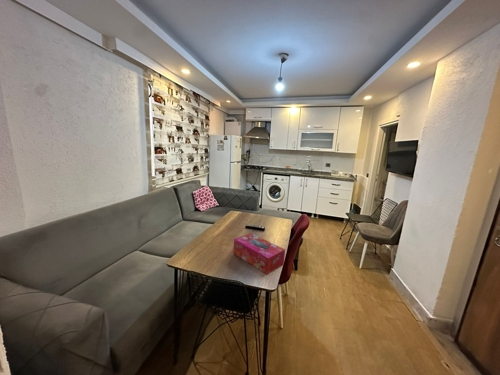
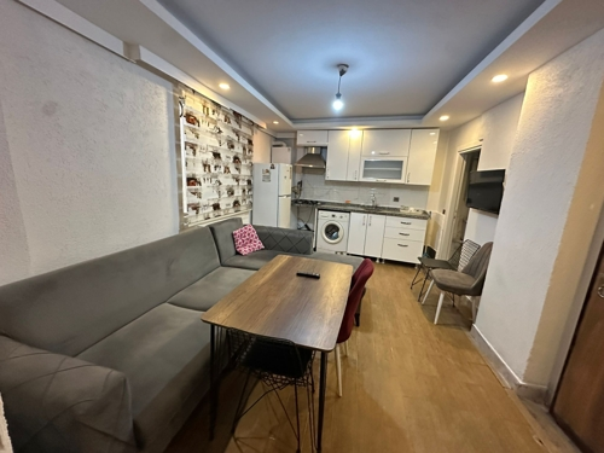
- tissue box (258, 251)
